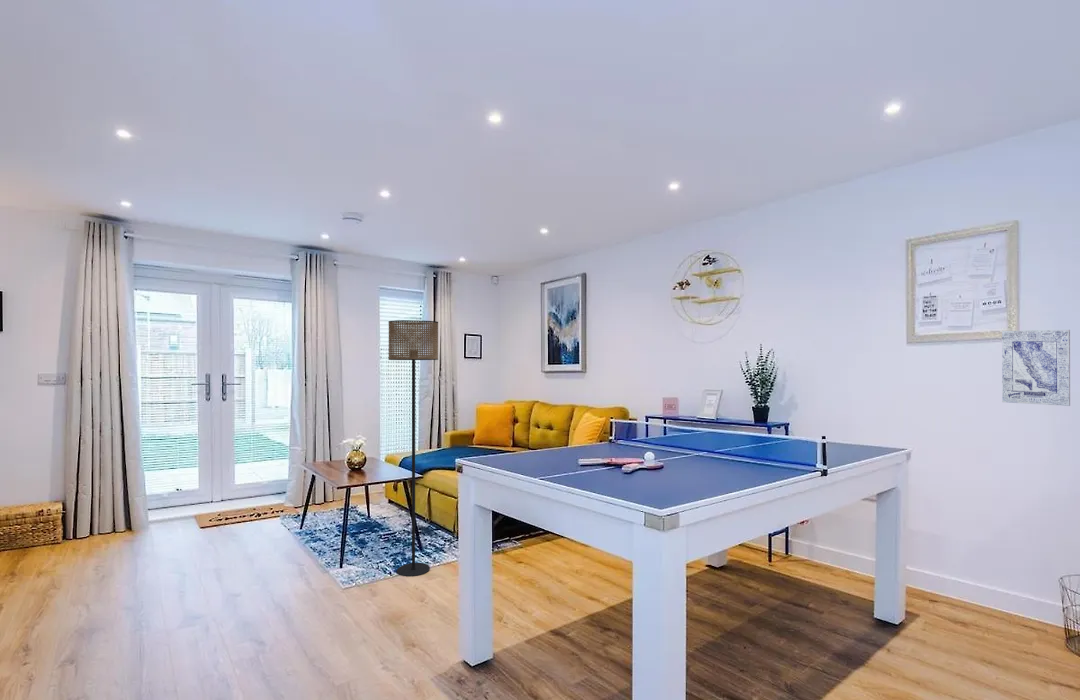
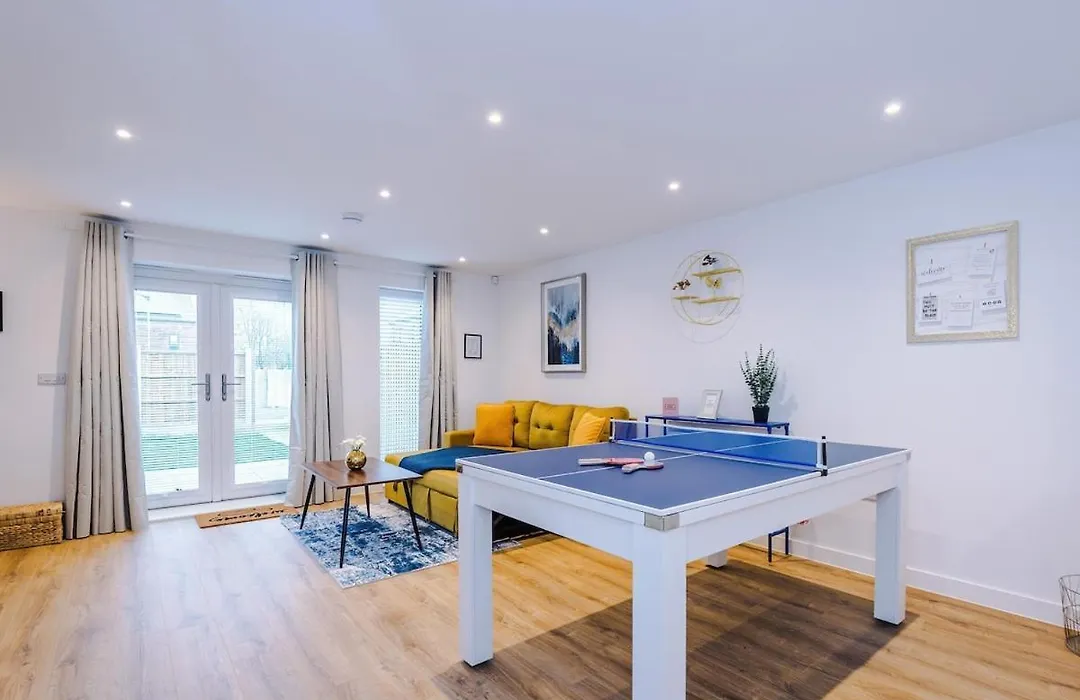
- floor lamp (413, 445)
- wall art (1034, 367)
